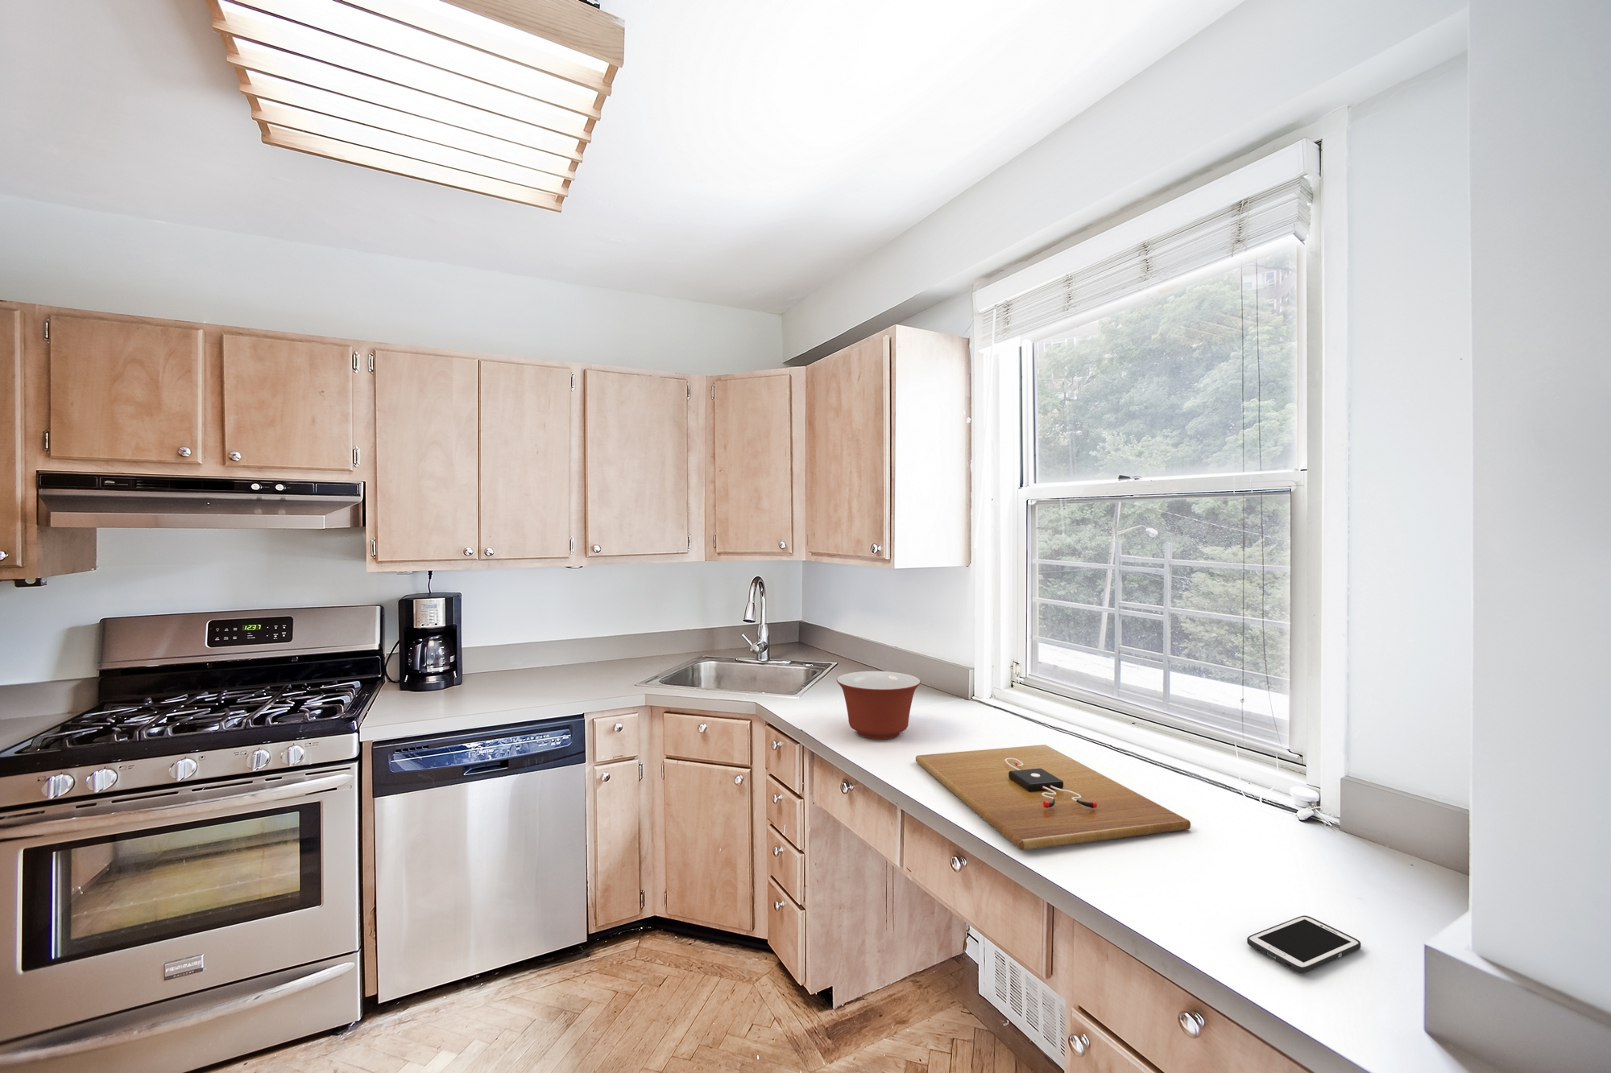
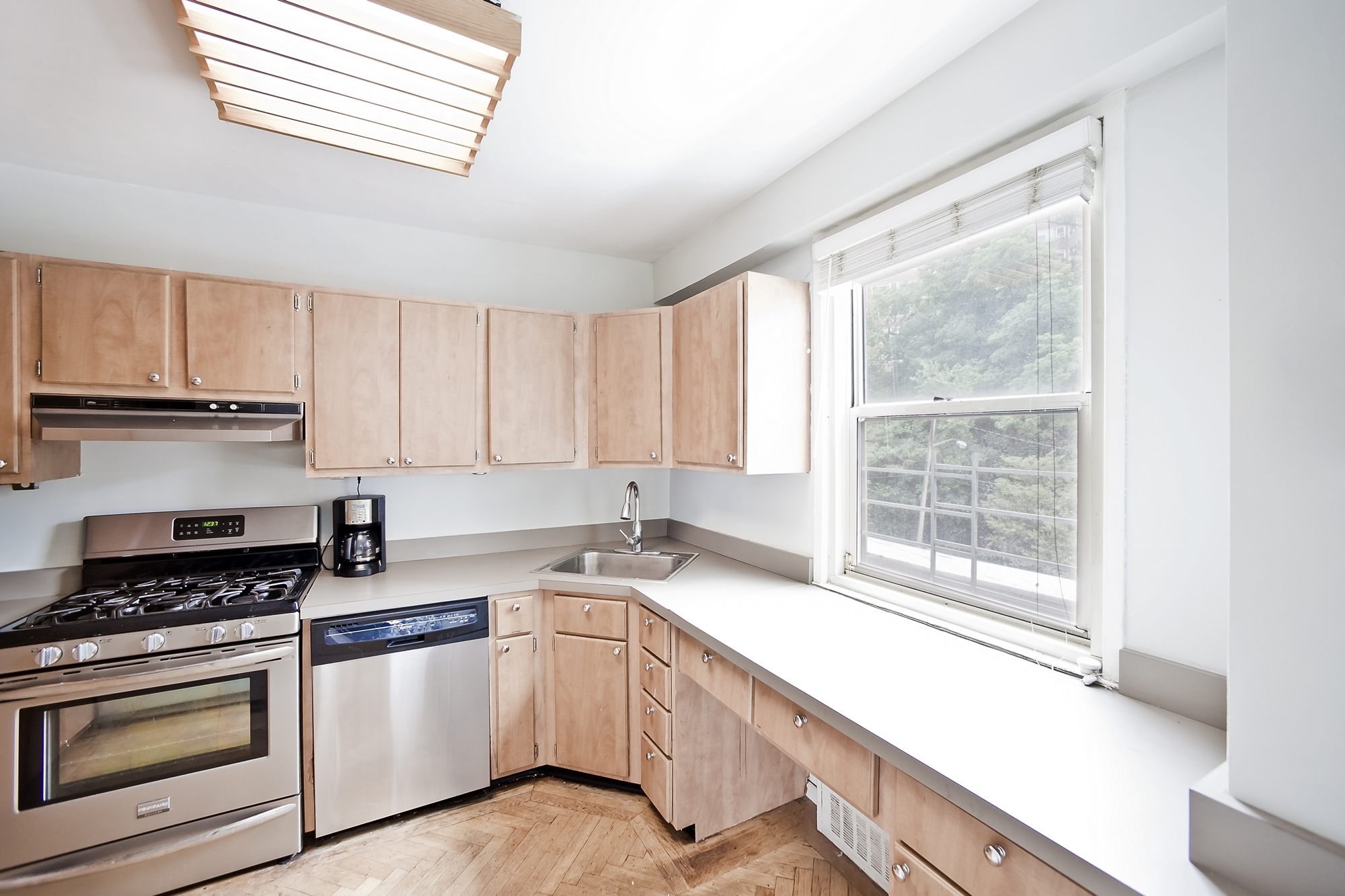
- cutting board (1035, 782)
- mixing bowl (878, 705)
- cell phone (1303, 942)
